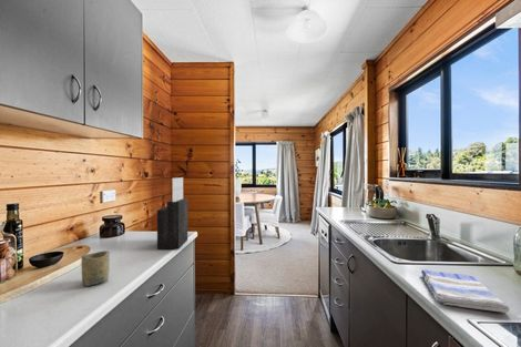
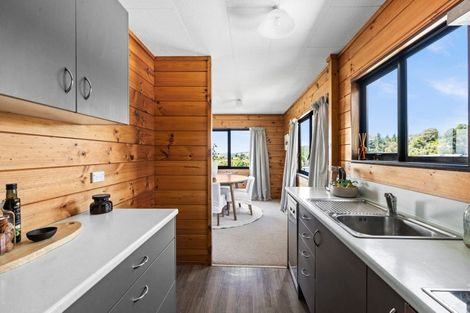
- cup (95, 267)
- knife block (171, 211)
- dish towel (458, 287)
